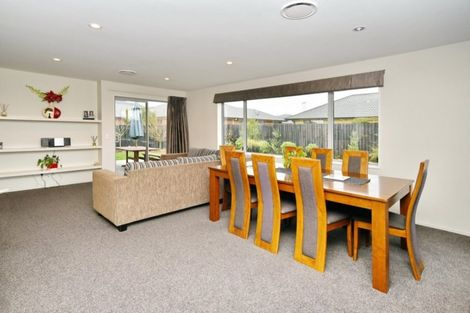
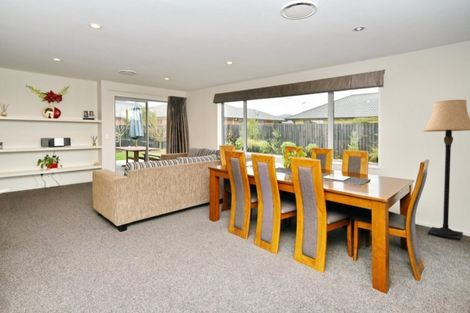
+ lamp (447, 168)
